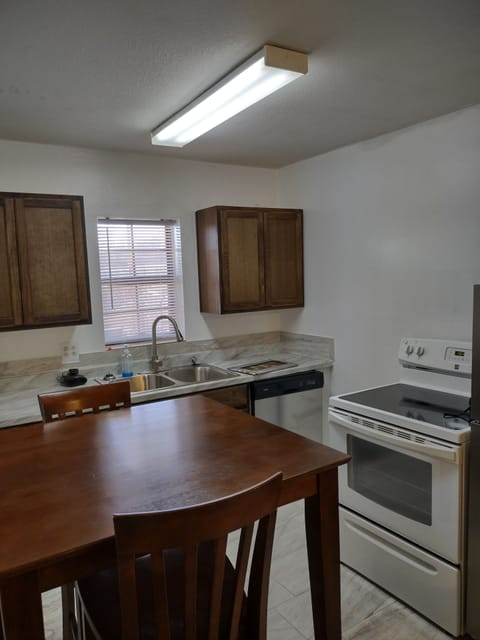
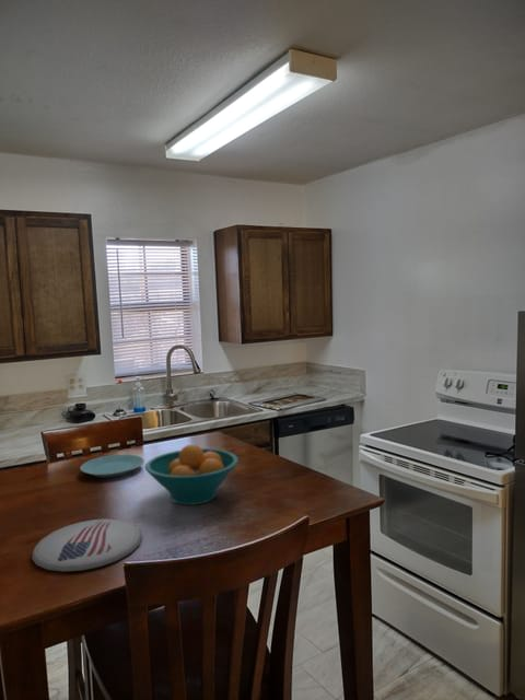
+ fruit bowl (192, 470)
+ plate (113, 466)
+ plate (89, 540)
